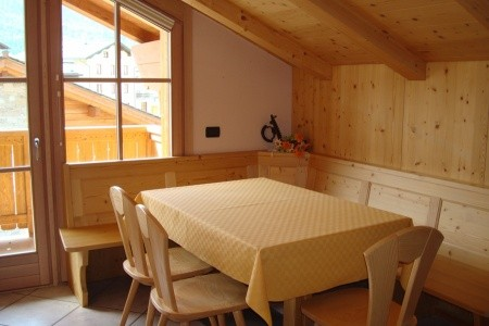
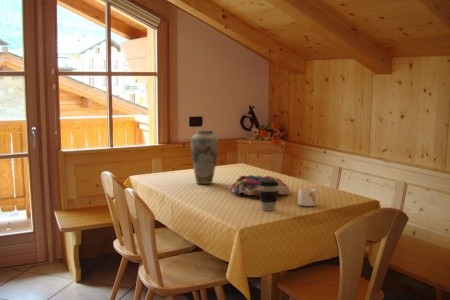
+ coffee cup (268, 195)
+ vase (204, 156)
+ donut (259, 182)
+ mug (309, 196)
